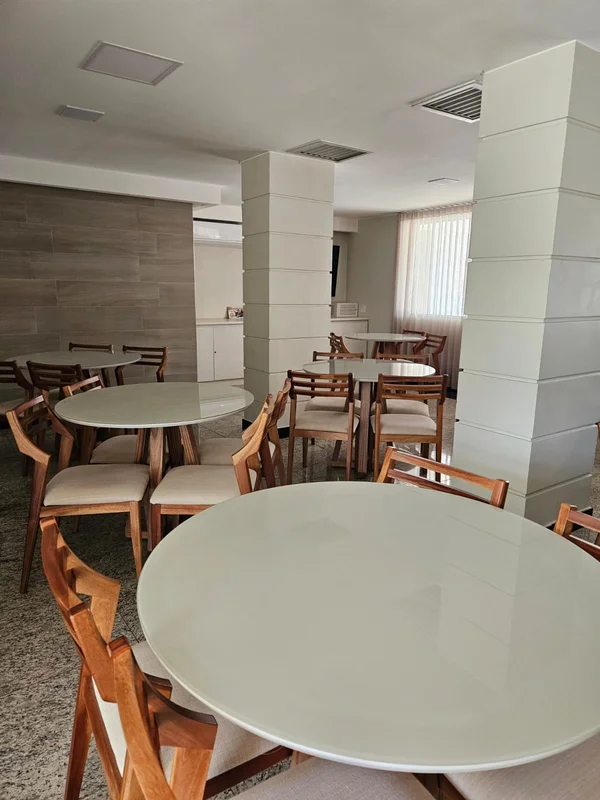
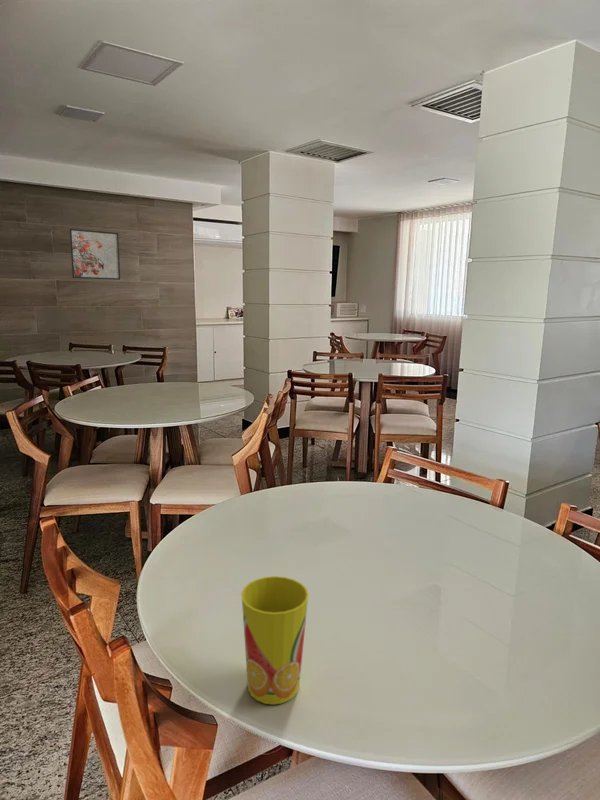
+ cup (274, 640)
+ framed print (95, 255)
